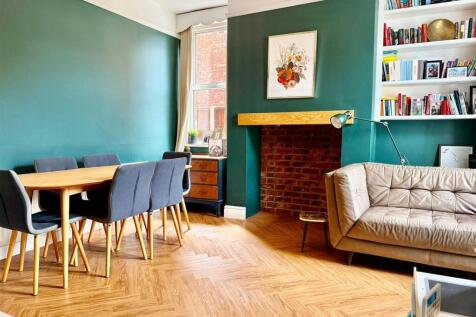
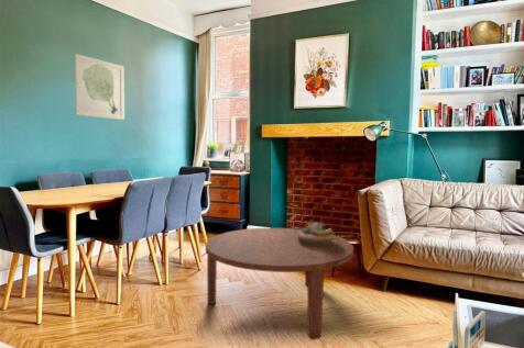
+ decorative bowl (315, 231)
+ coffee table (277, 271)
+ wall art (101, 89)
